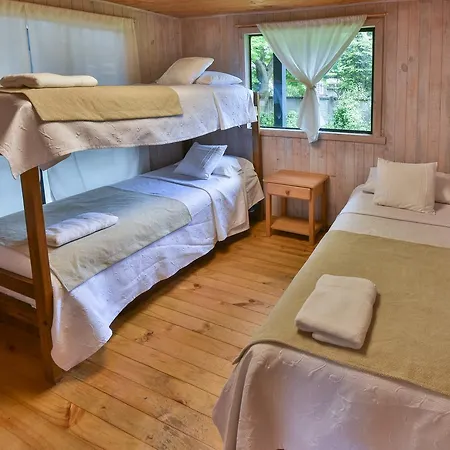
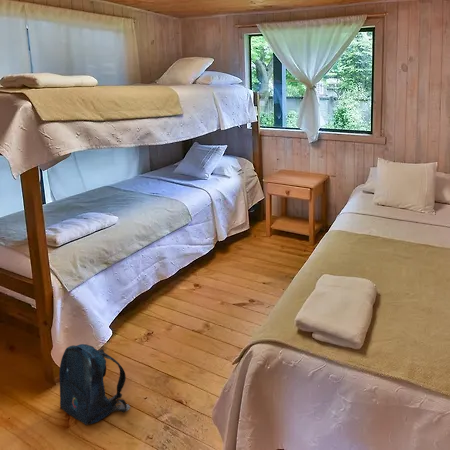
+ backpack (91, 373)
